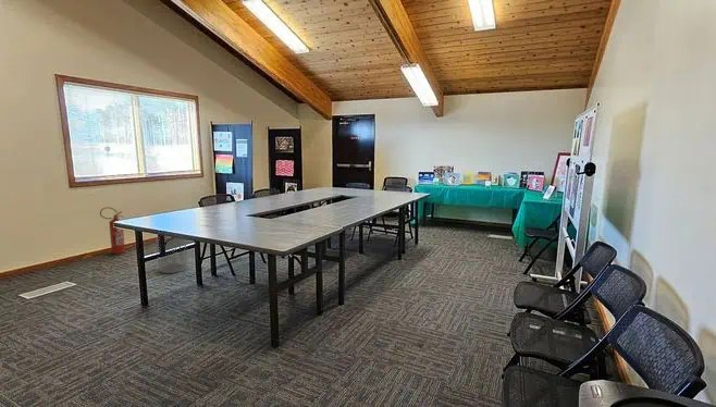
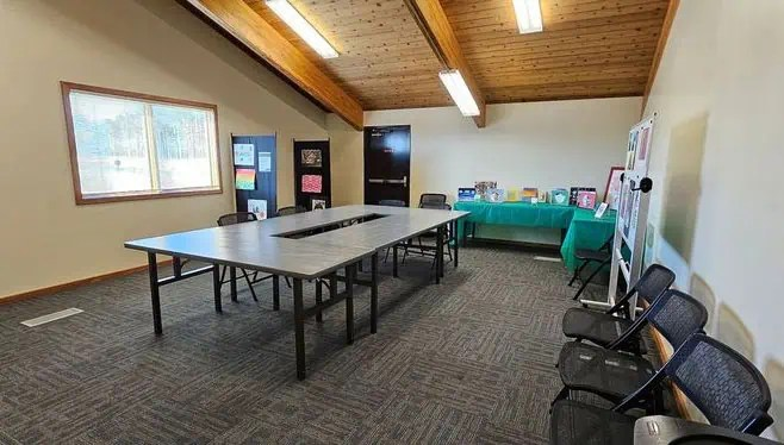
- fire extinguisher (113, 230)
- waste bin (172, 255)
